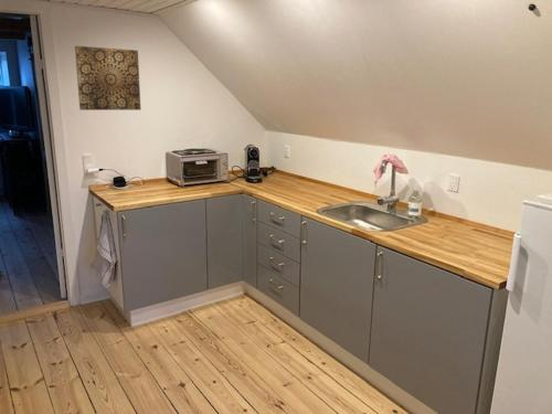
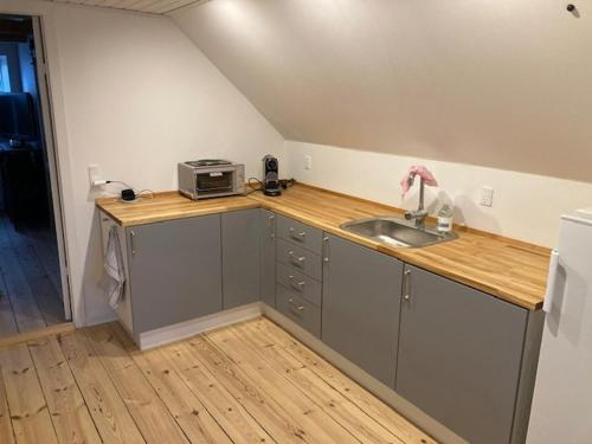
- wall art (109, 79)
